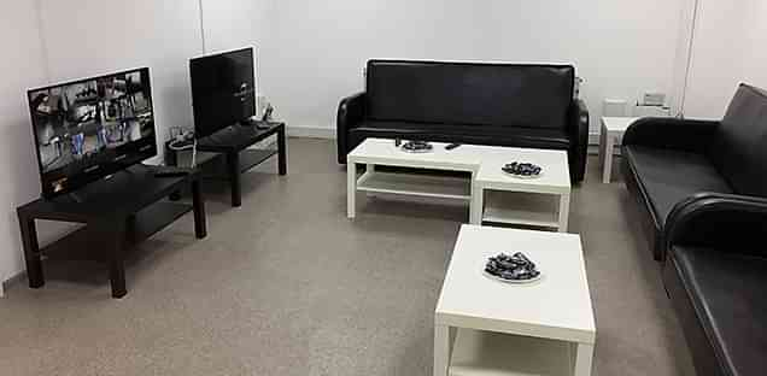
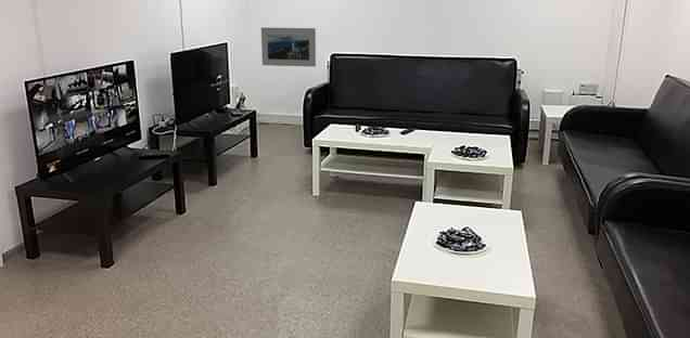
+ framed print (288, 47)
